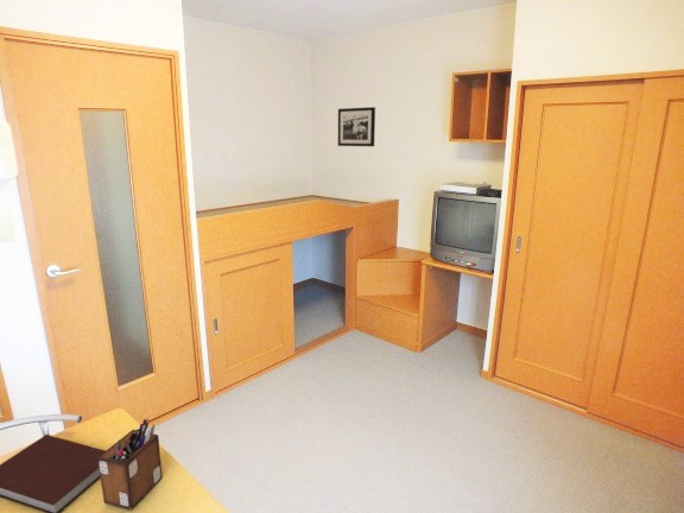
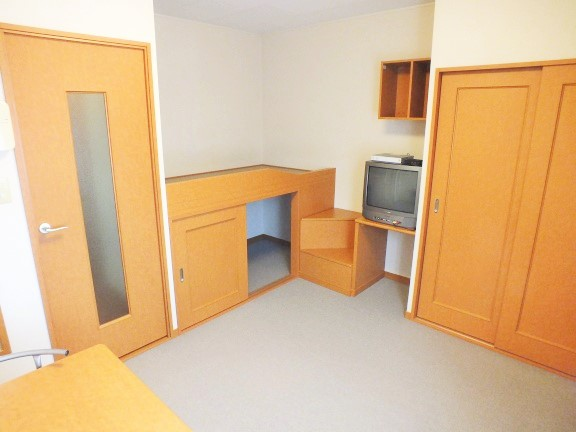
- desk organizer (131, 460)
- notebook (50, 470)
- picture frame (355, 127)
